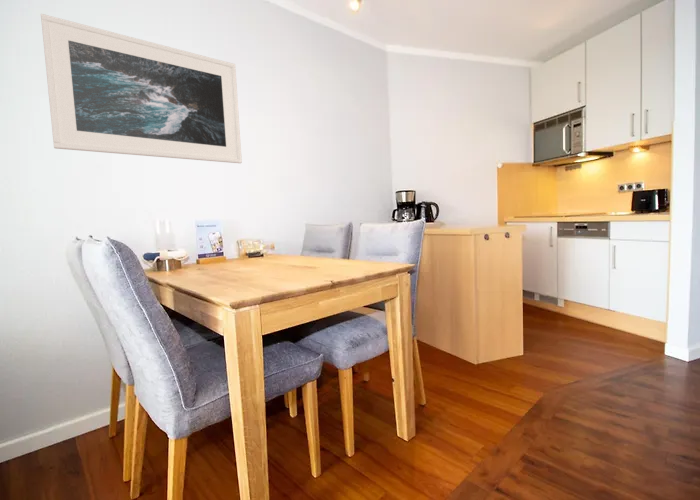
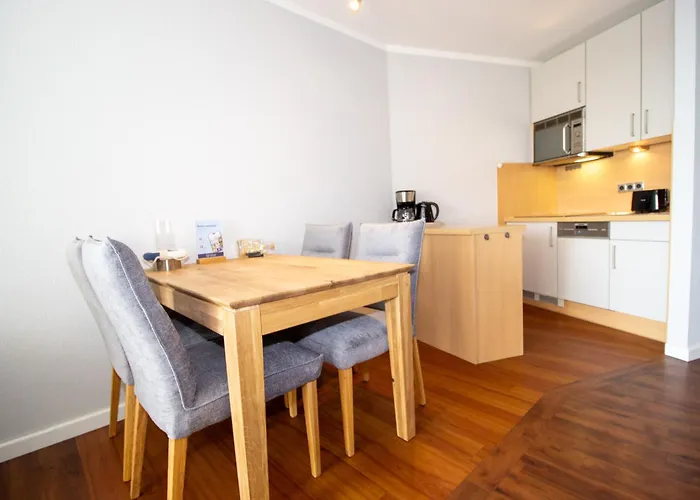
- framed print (156, 100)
